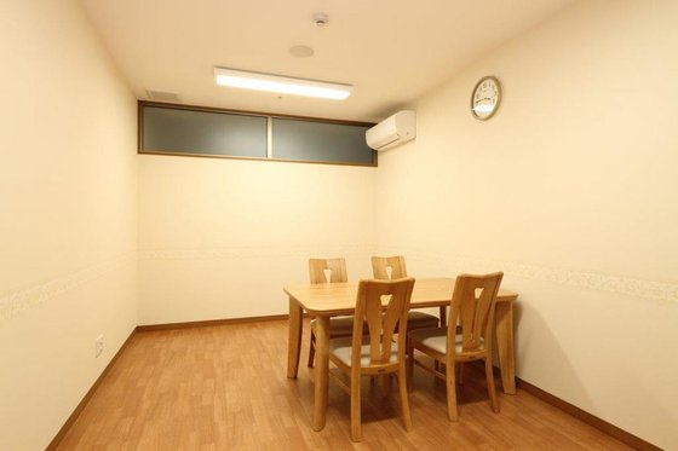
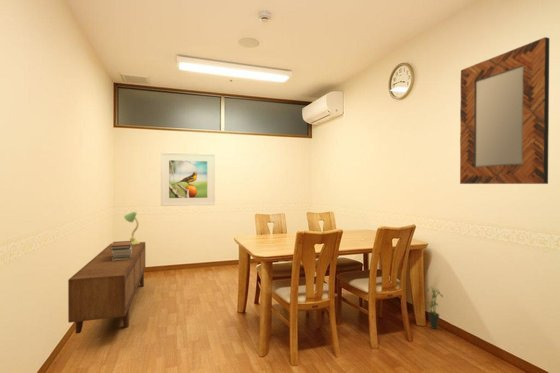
+ book stack (121, 250)
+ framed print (188, 179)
+ home mirror (498, 120)
+ table lamp (134, 229)
+ potted plant (433, 308)
+ sideboard (116, 280)
